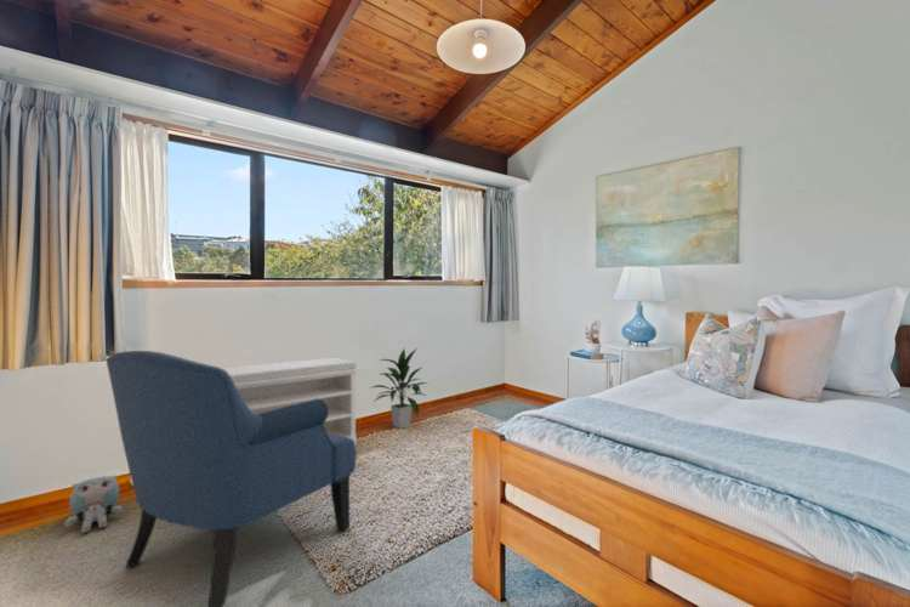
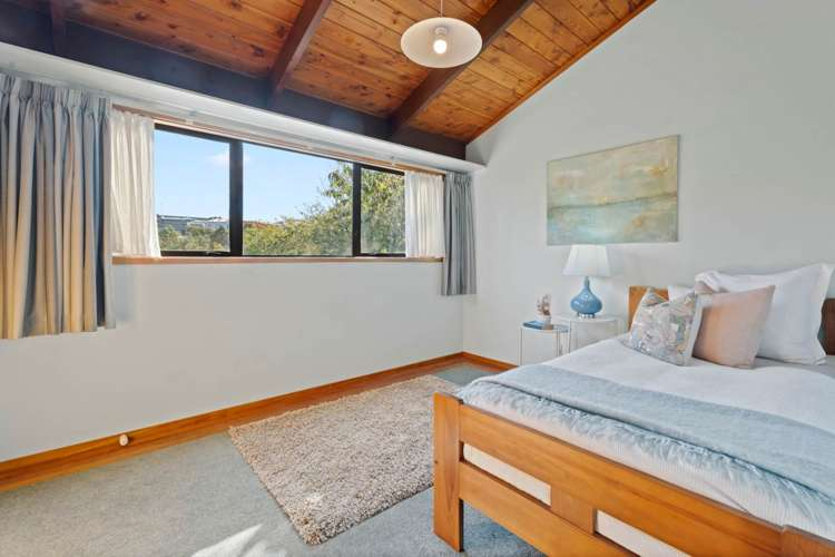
- plush toy (95, 500)
- indoor plant (400, 387)
- bench (278, 408)
- chair (233, 444)
